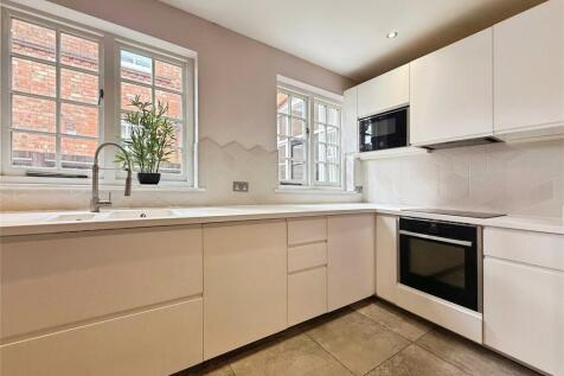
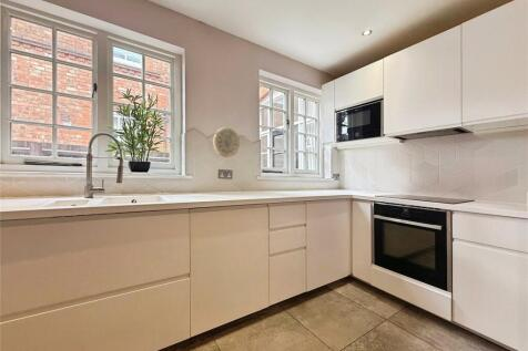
+ decorative plate (226, 142)
